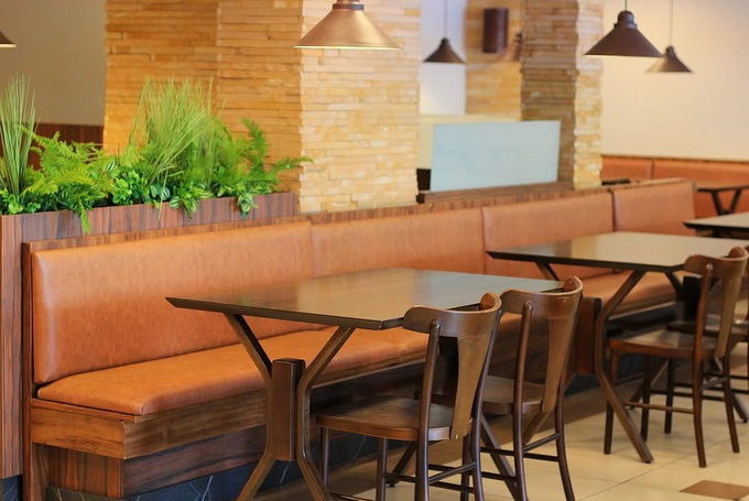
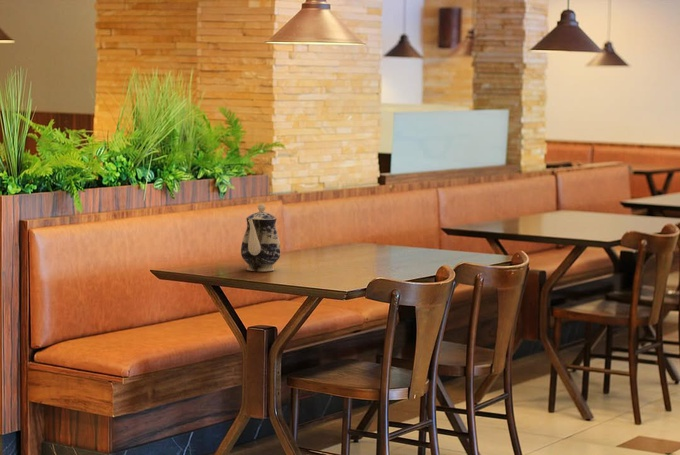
+ teapot (261, 236)
